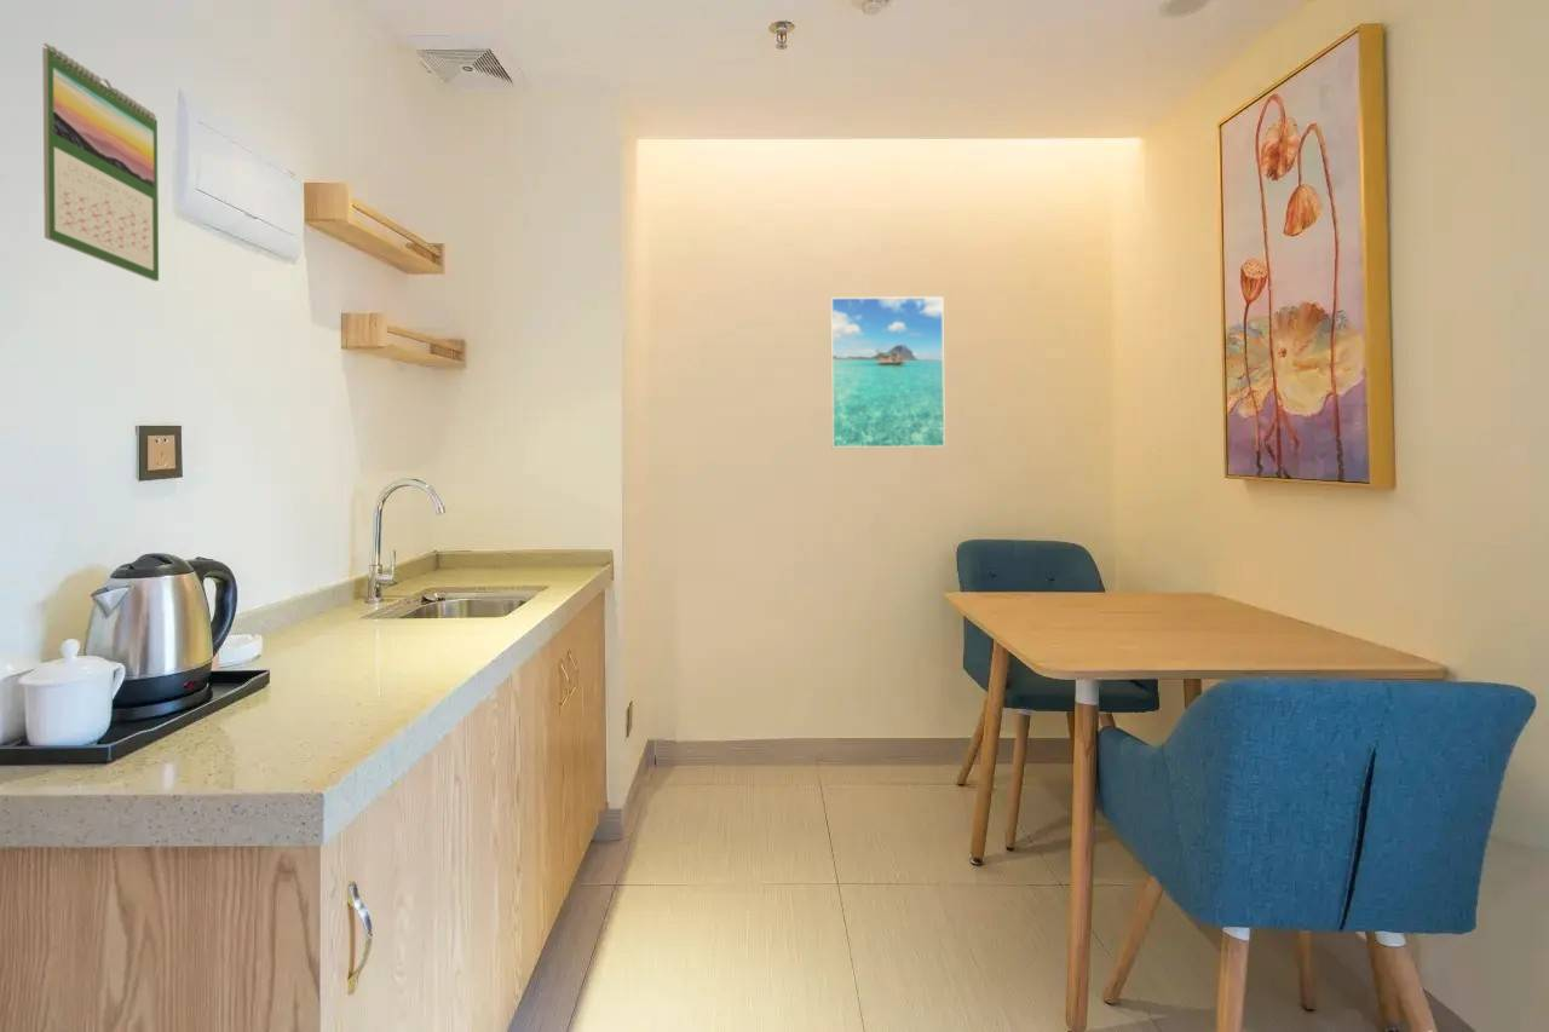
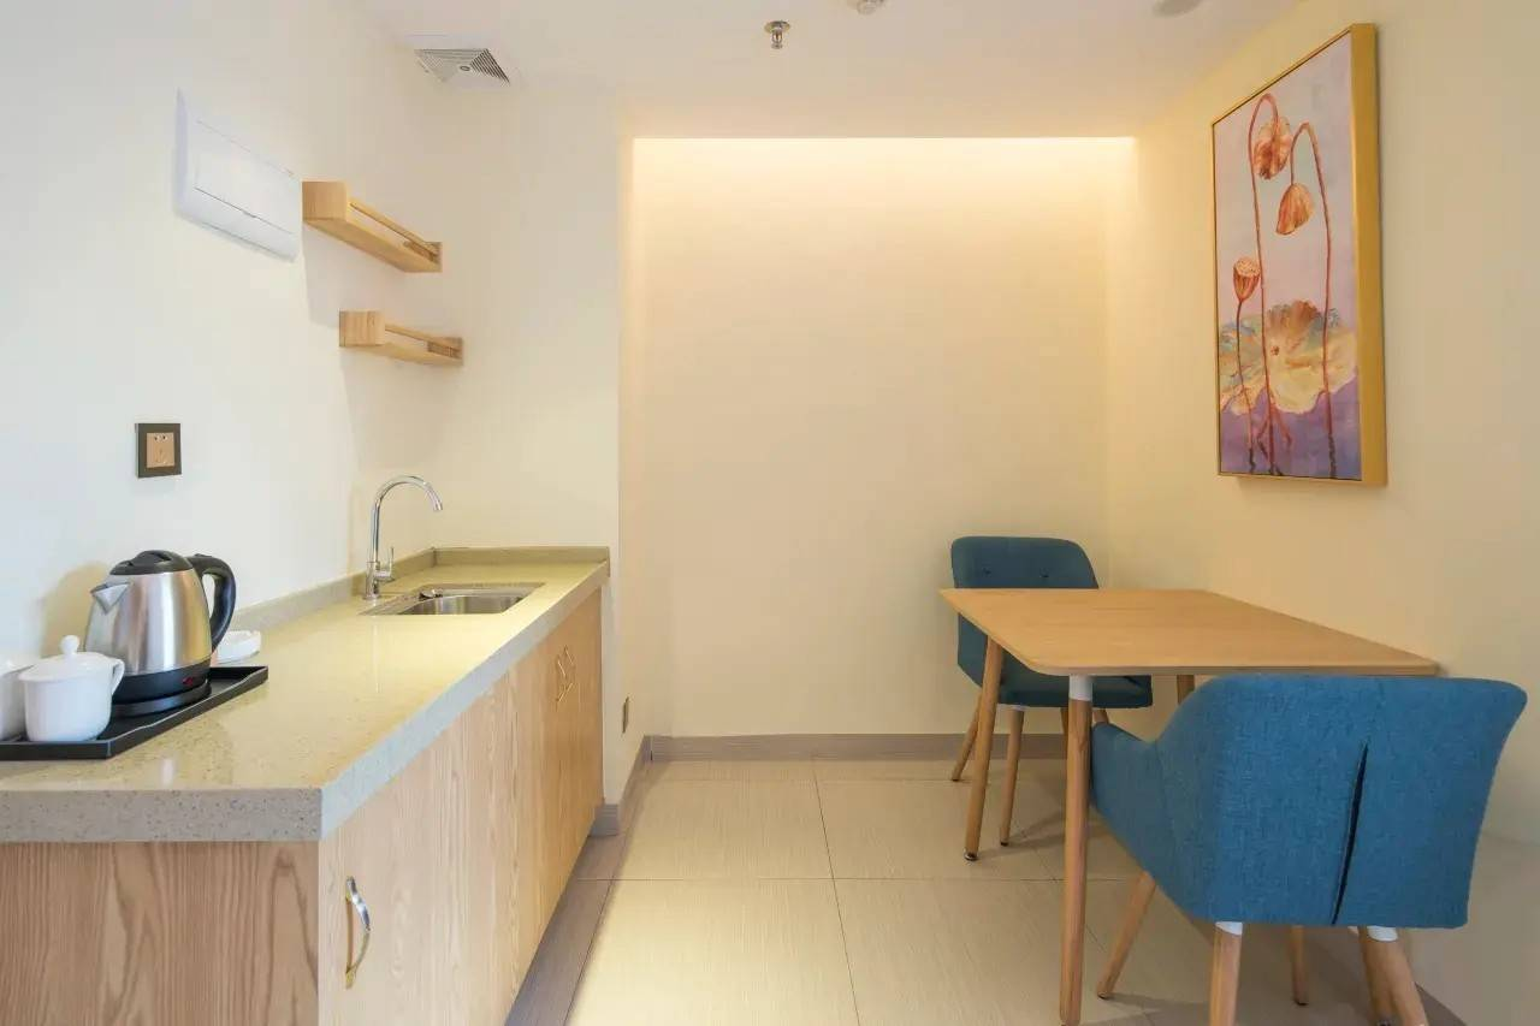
- calendar (105, 169)
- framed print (887, 373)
